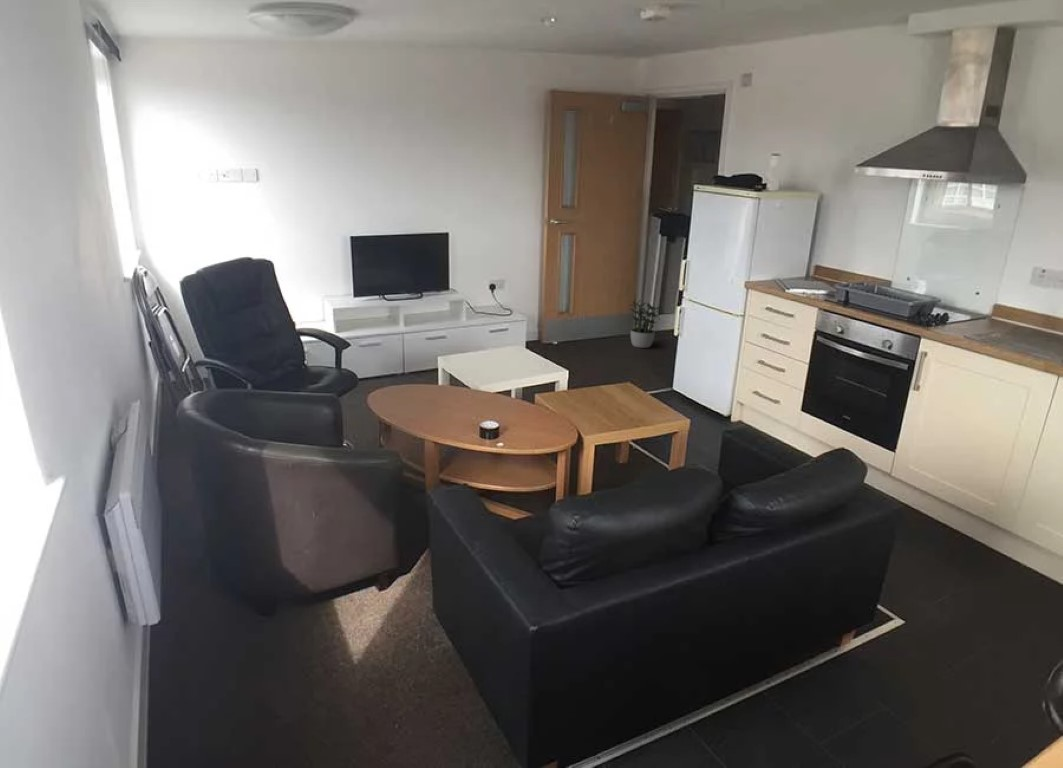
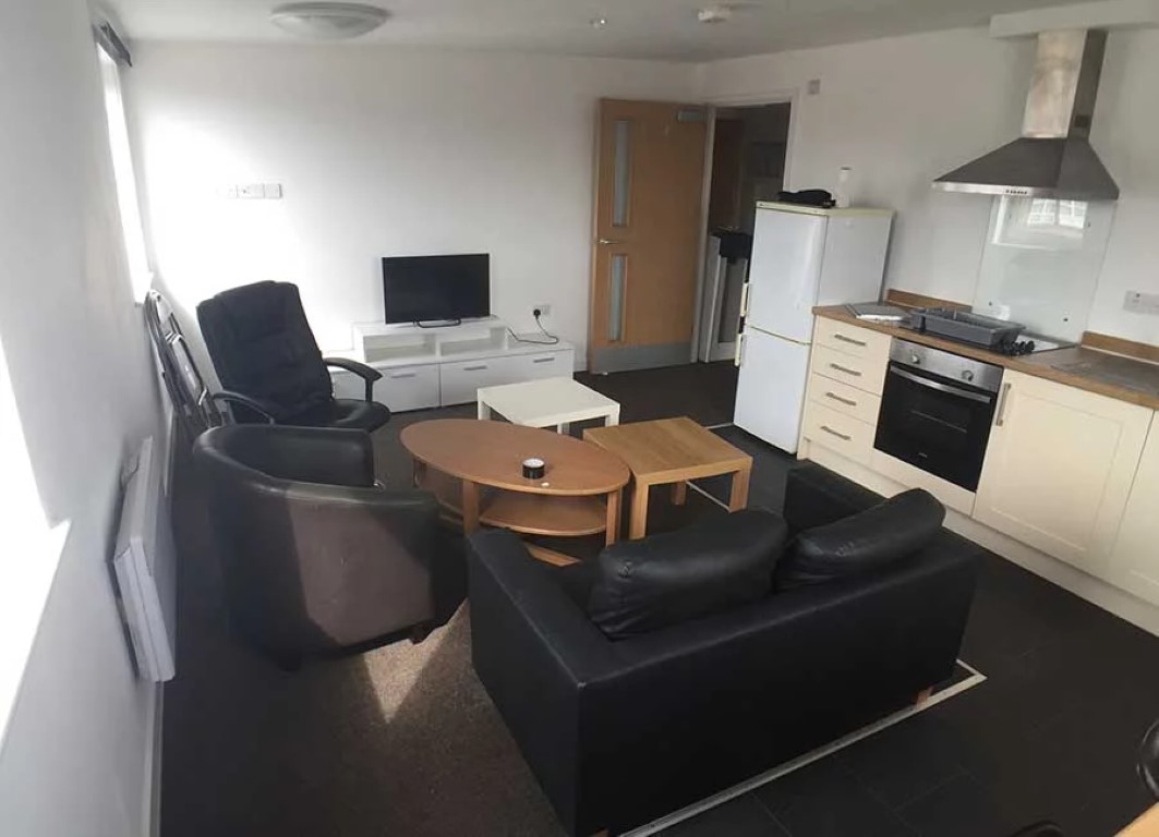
- potted plant (643, 322)
